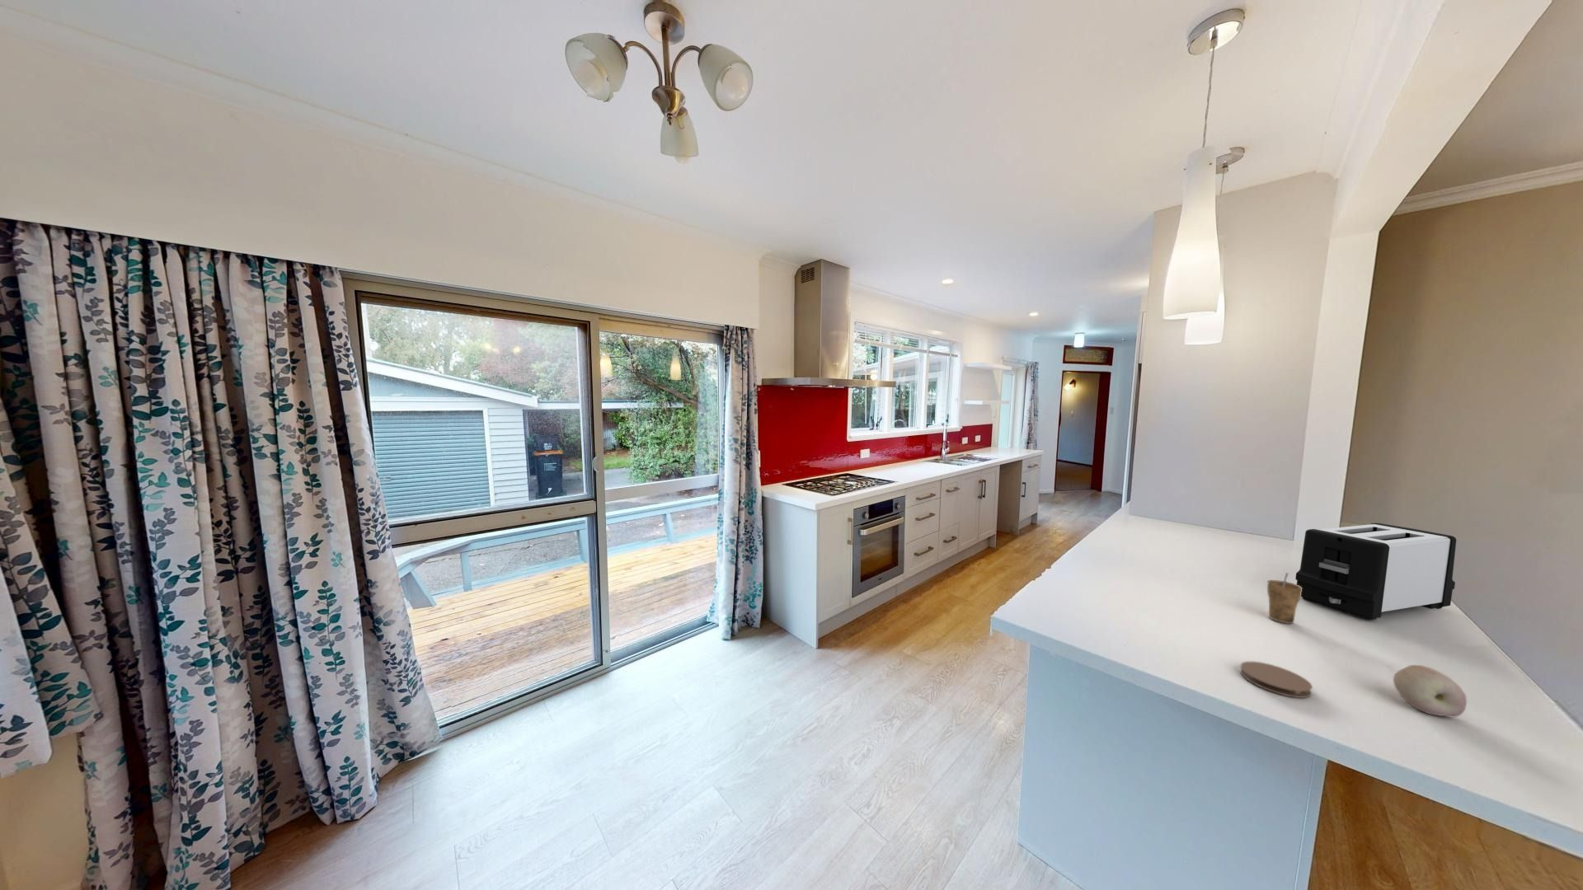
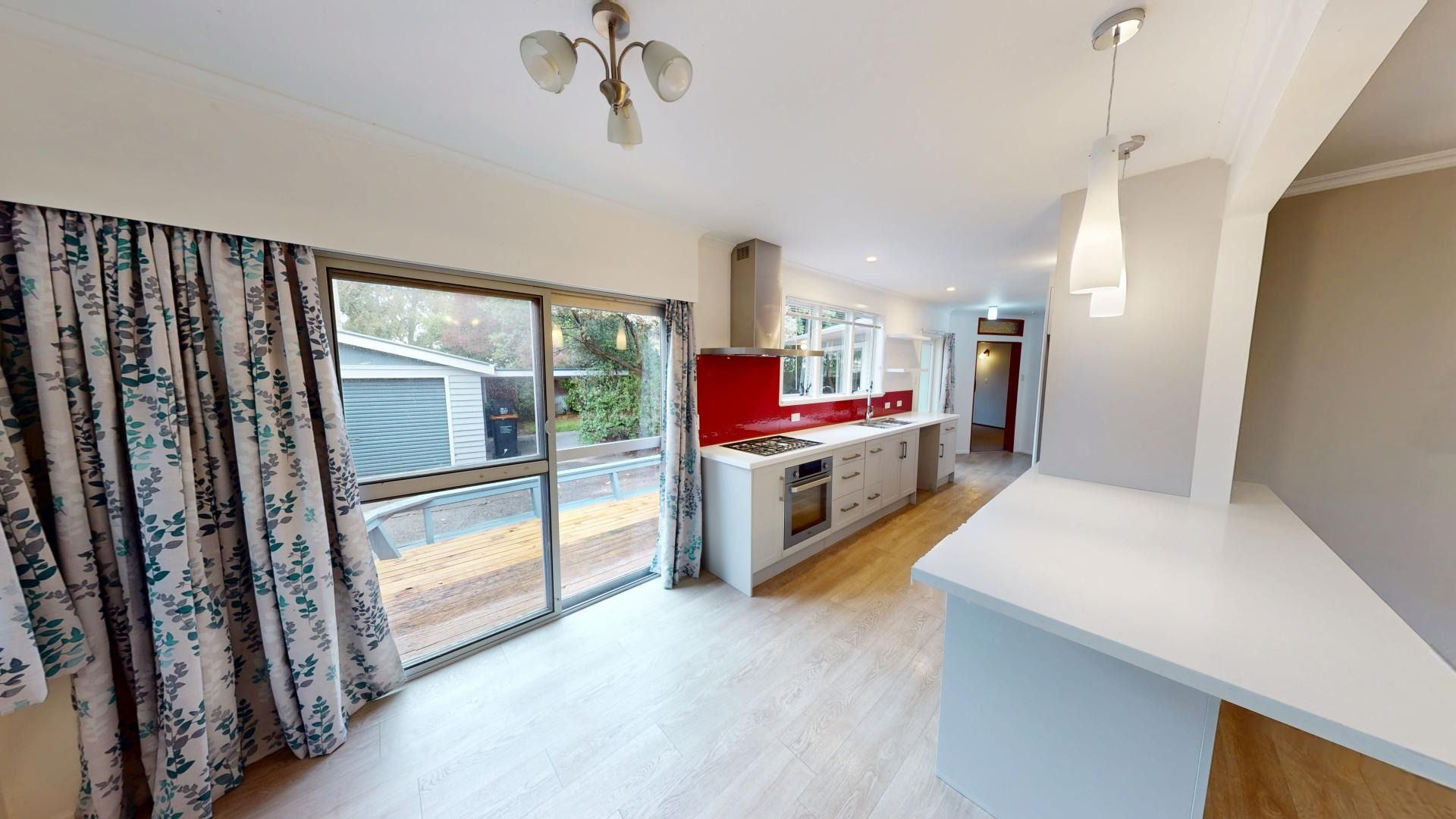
- coaster (1274, 678)
- toaster (1373, 567)
- cup (1283, 598)
- fruit (1428, 688)
